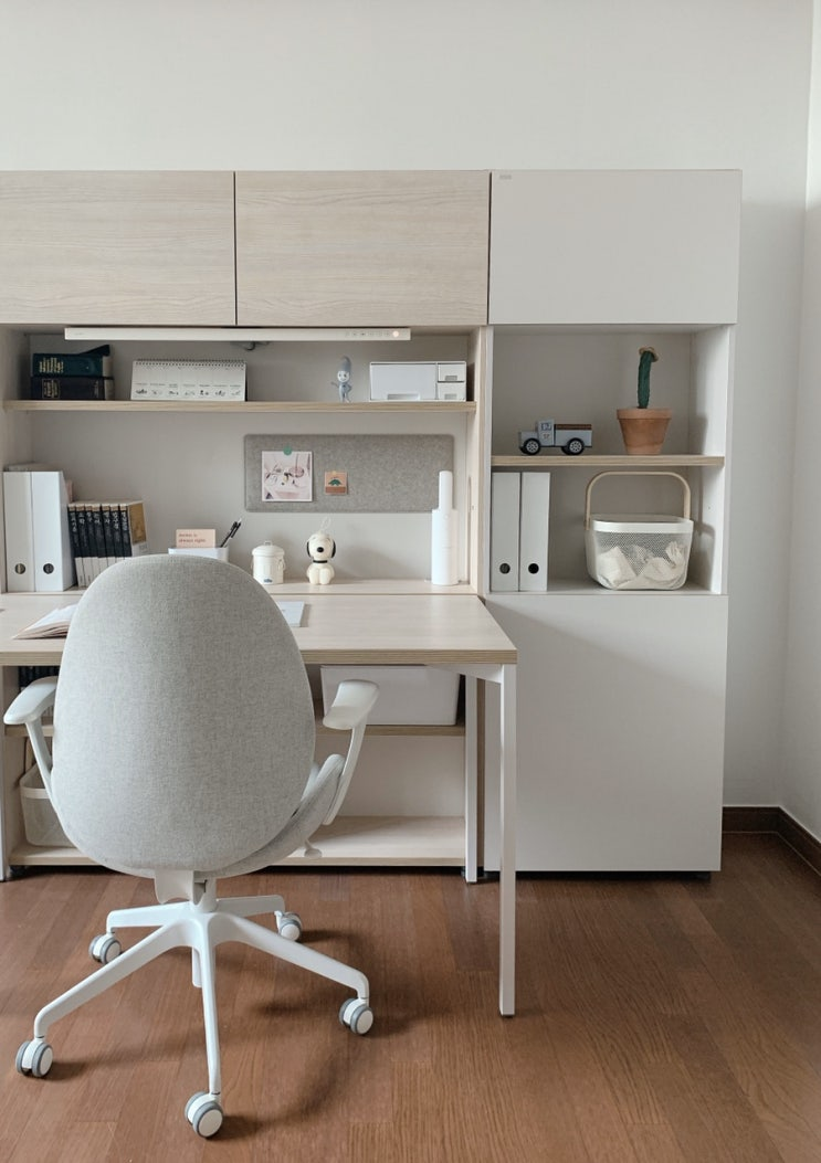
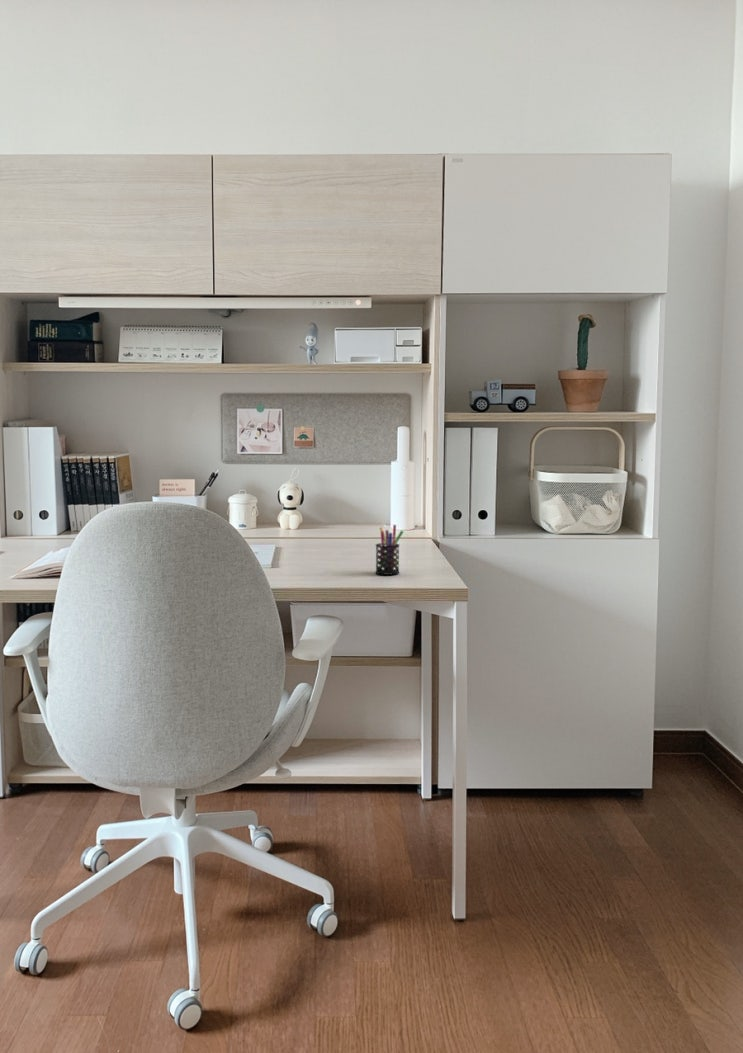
+ pen holder (390, 548)
